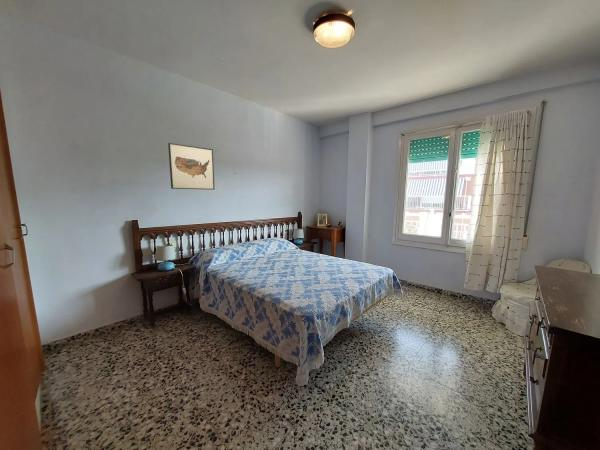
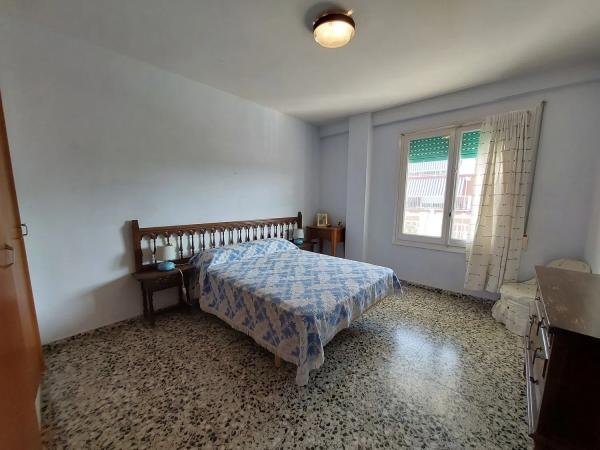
- wall art (193, 168)
